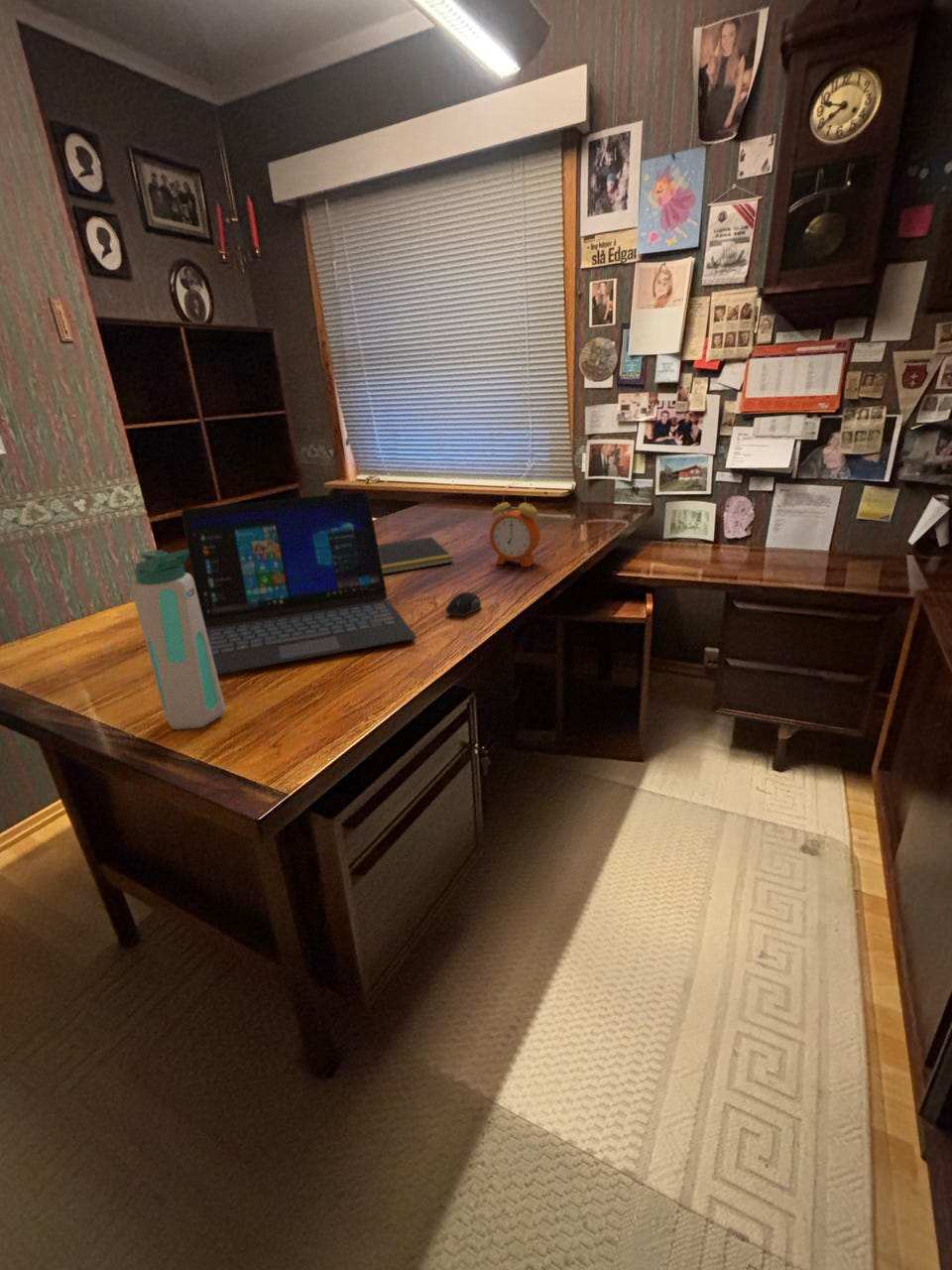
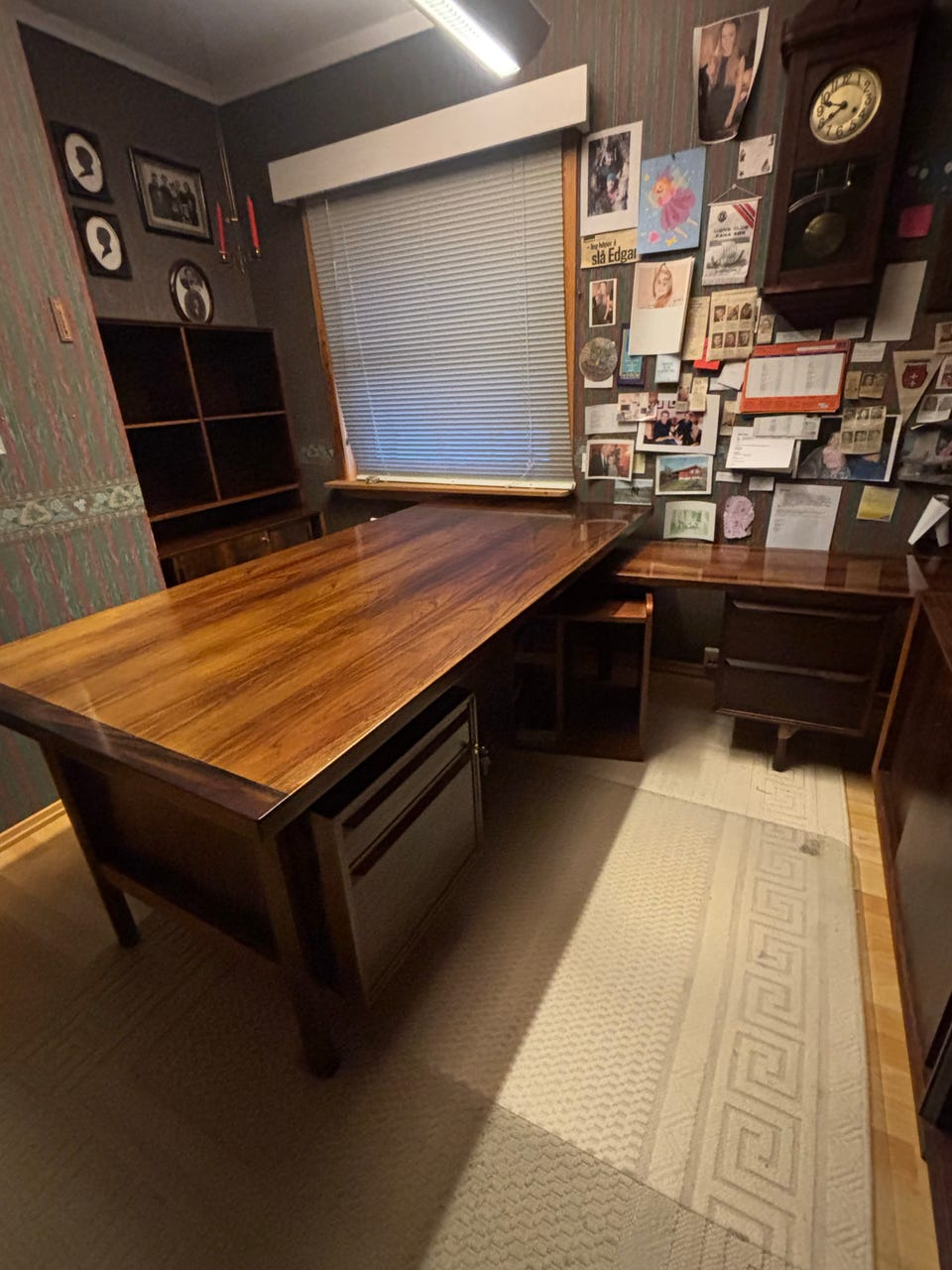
- water bottle (179, 639)
- notepad (406, 555)
- alarm clock (514, 528)
- computer mouse (464, 601)
- laptop (294, 571)
